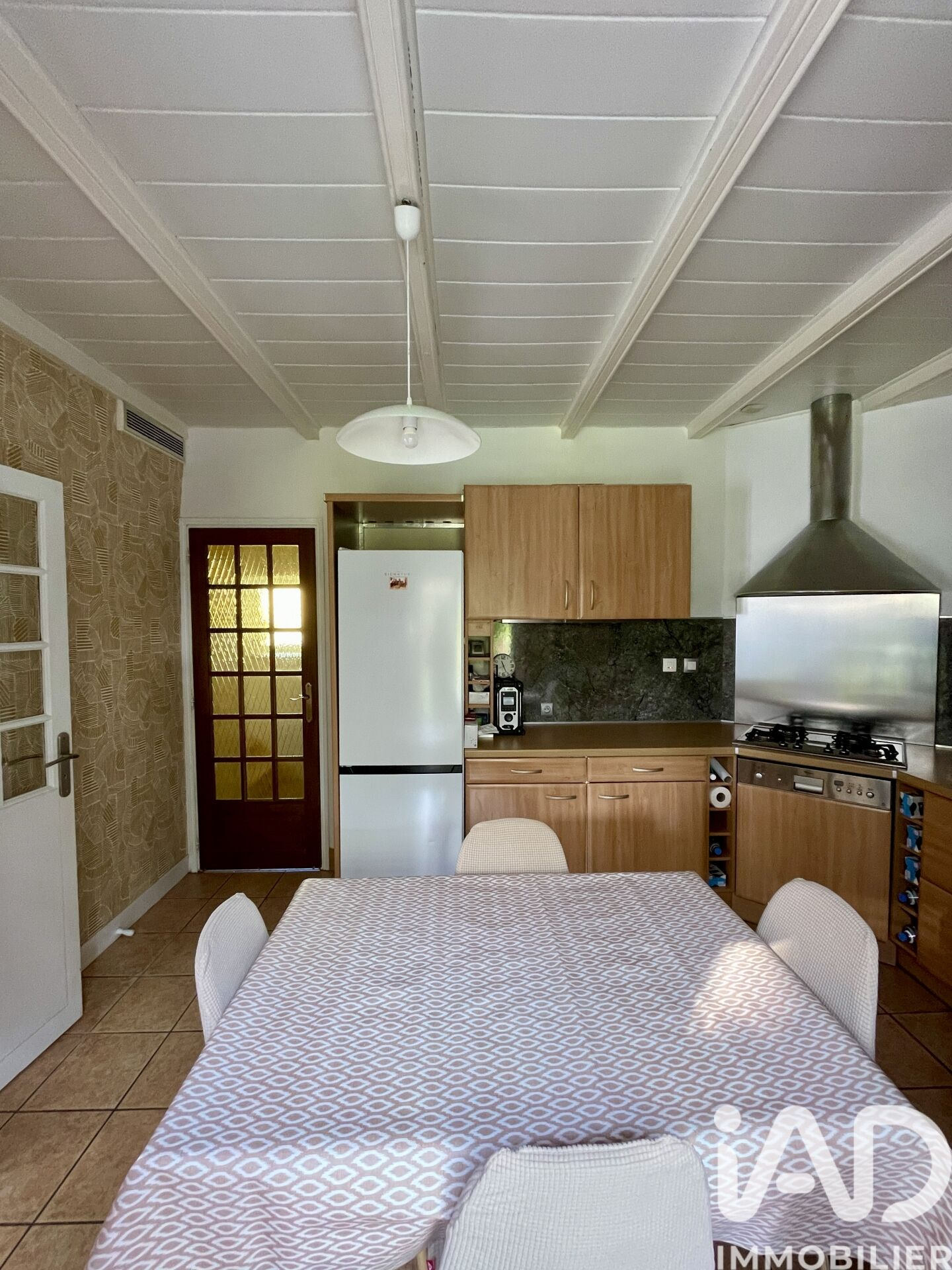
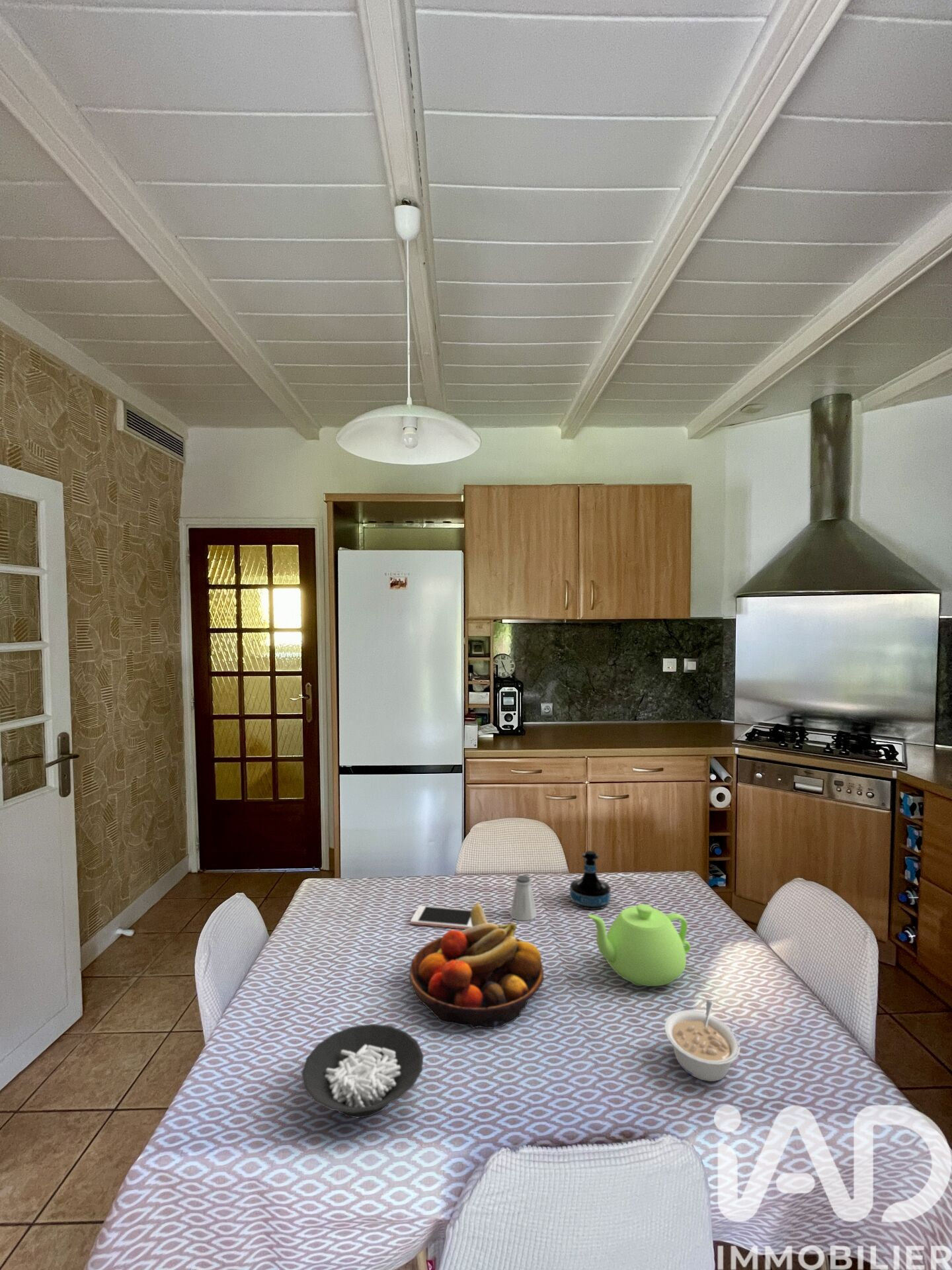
+ cereal bowl (364, 1078)
+ tequila bottle (590, 876)
+ legume (699, 1043)
+ fruit bowl (475, 960)
+ cell phone (447, 917)
+ saltshaker (523, 896)
+ teapot (639, 939)
